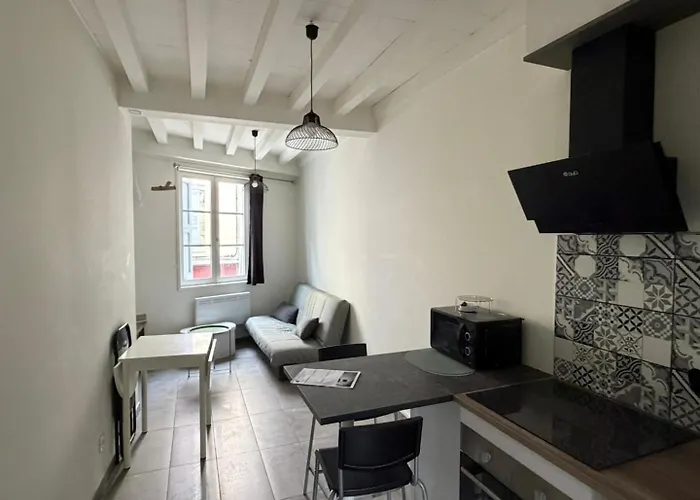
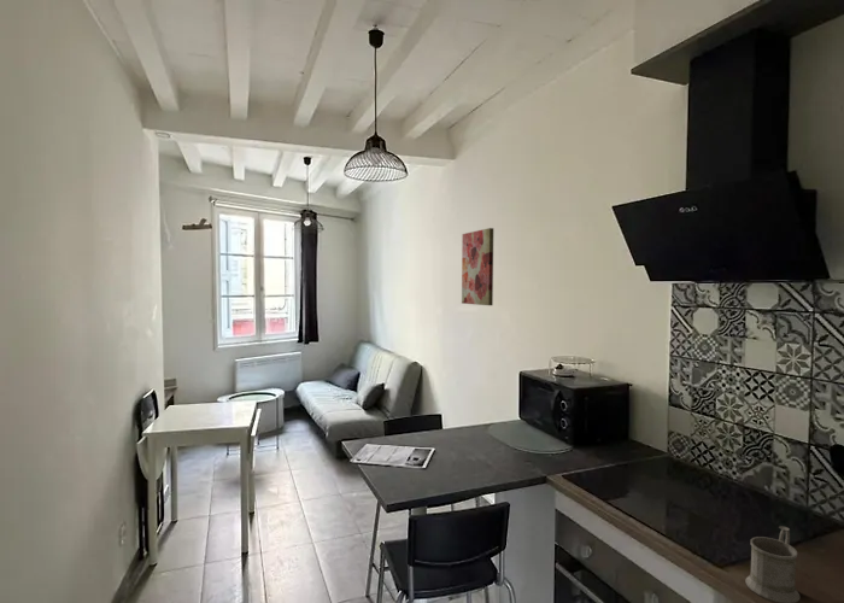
+ mug (776, 558)
+ wall art (476, 268)
